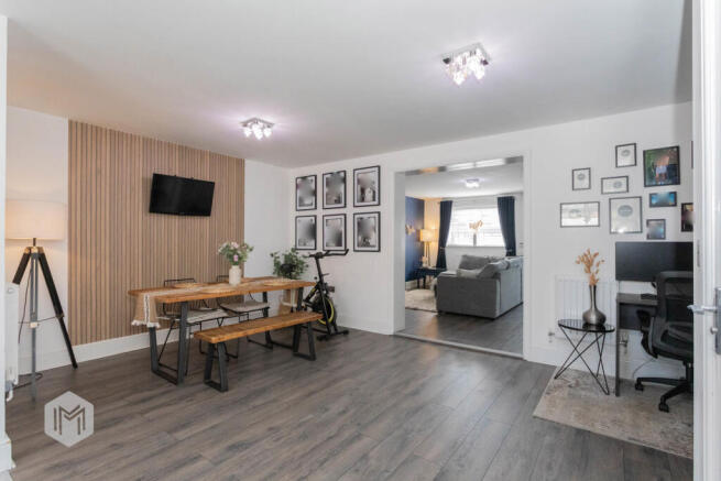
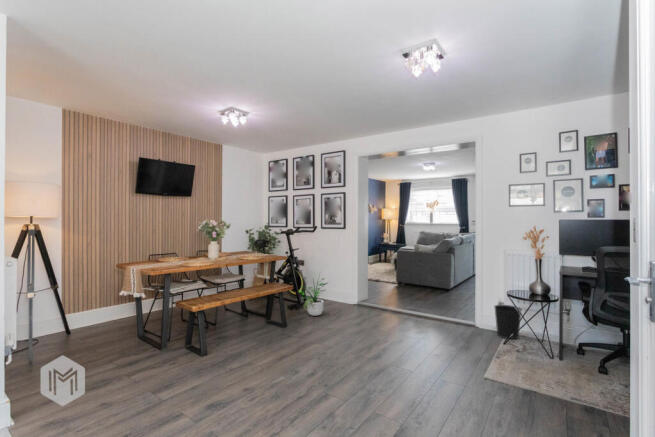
+ wastebasket (507, 322)
+ potted plant (313, 293)
